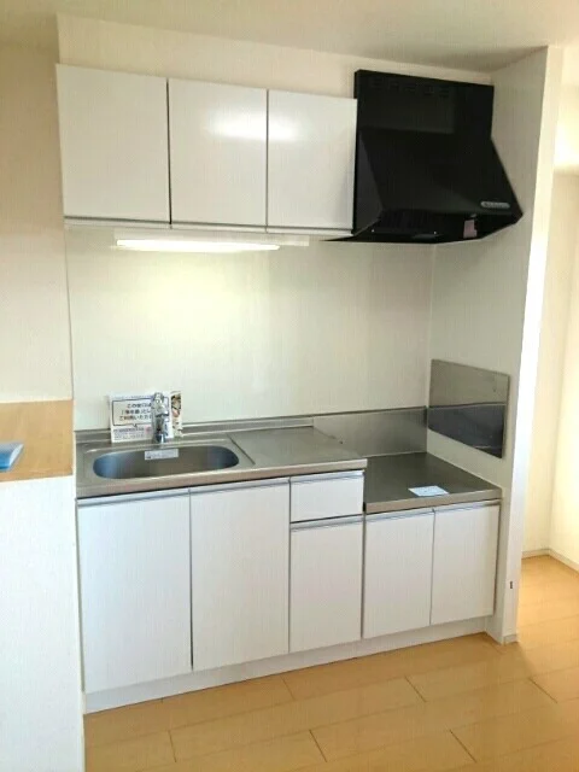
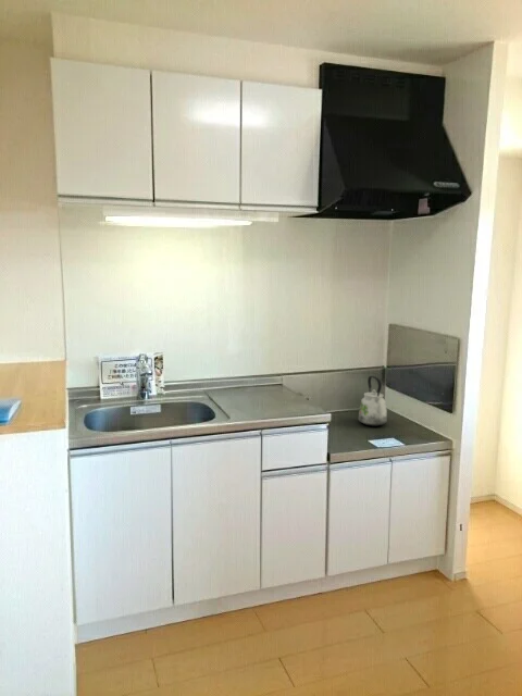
+ kettle (371, 399)
